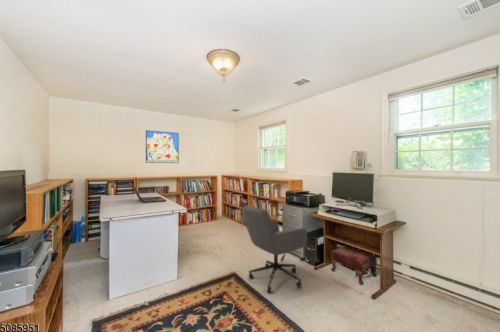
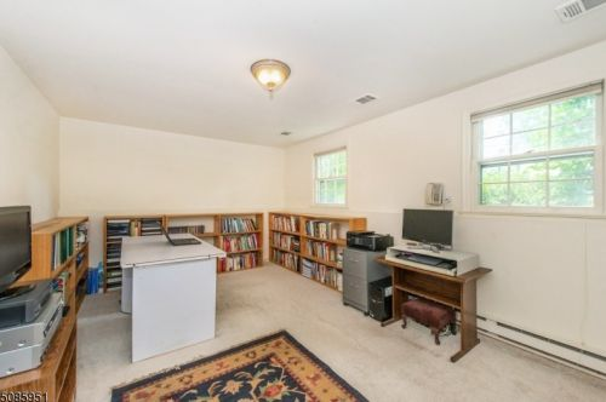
- office chair (274, 241)
- wall art (162, 147)
